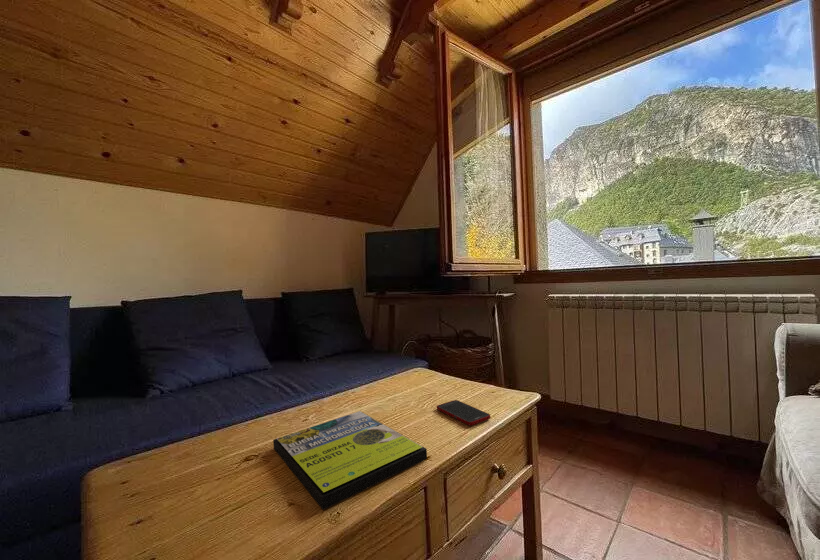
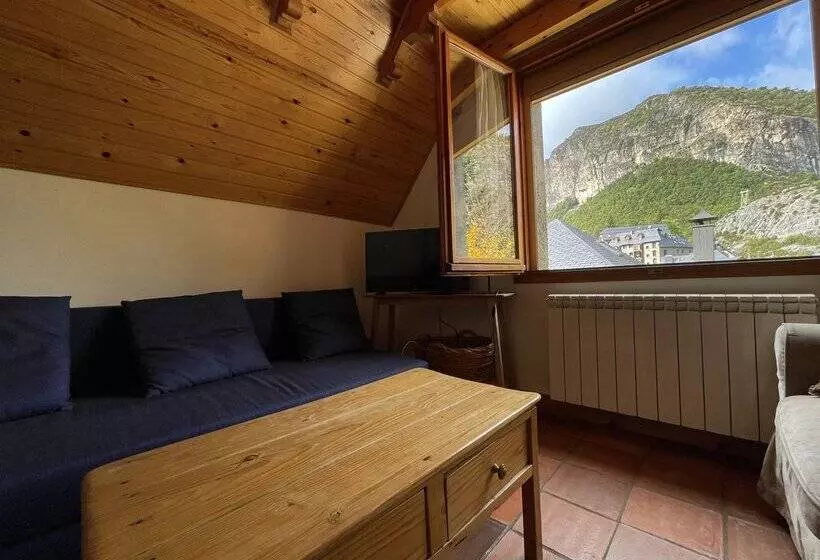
- cell phone (462, 411)
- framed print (346, 448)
